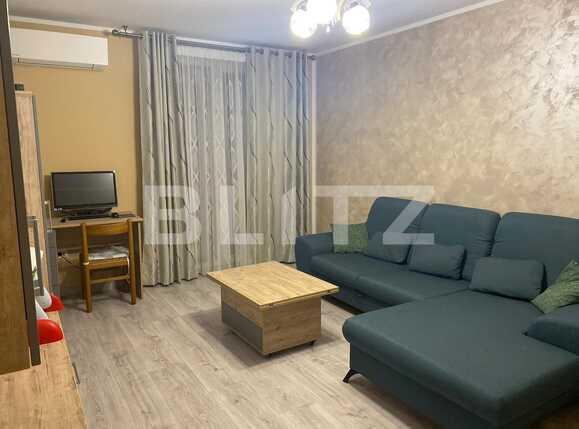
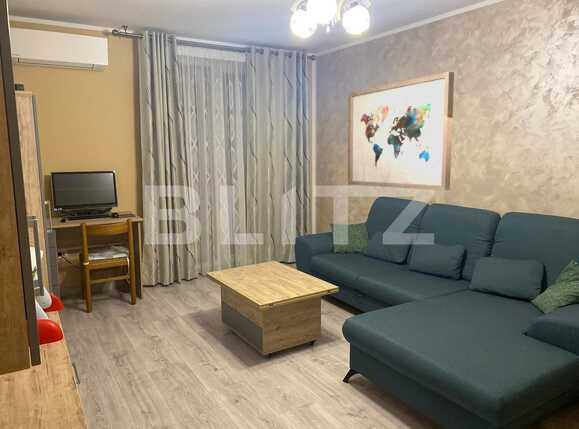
+ wall art (393, 136)
